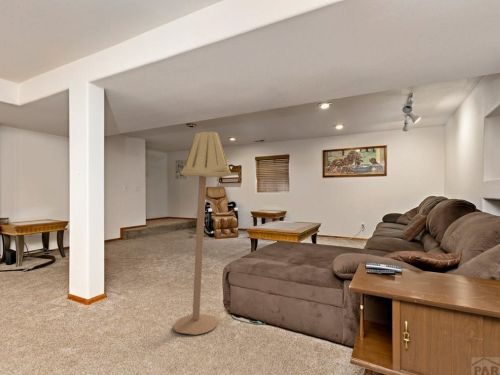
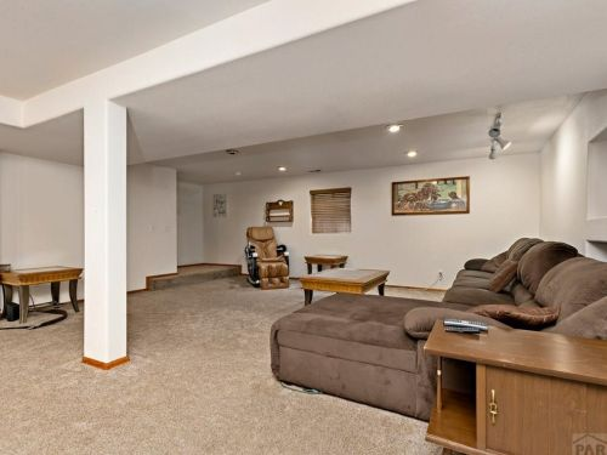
- floor lamp (202, 229)
